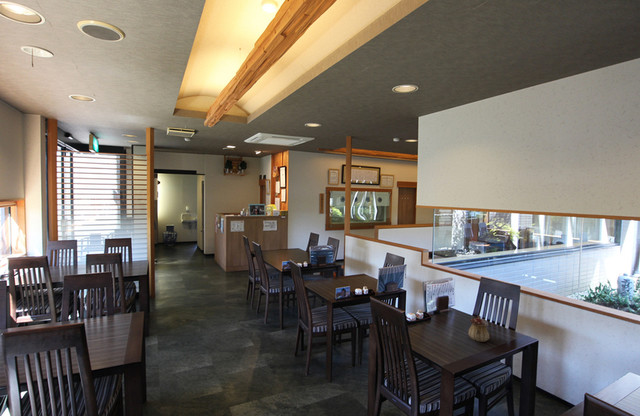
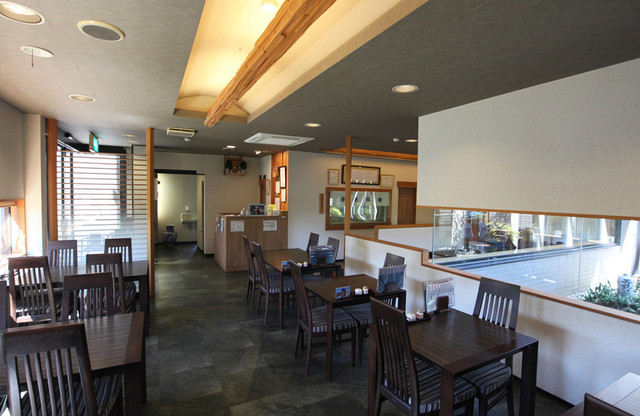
- teapot (478, 327)
